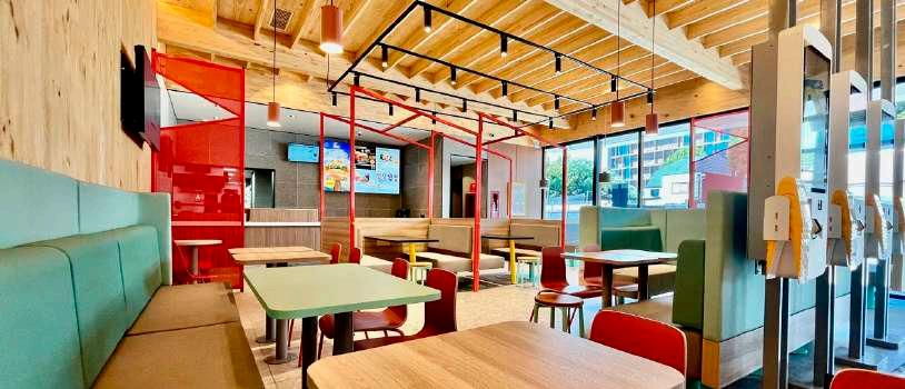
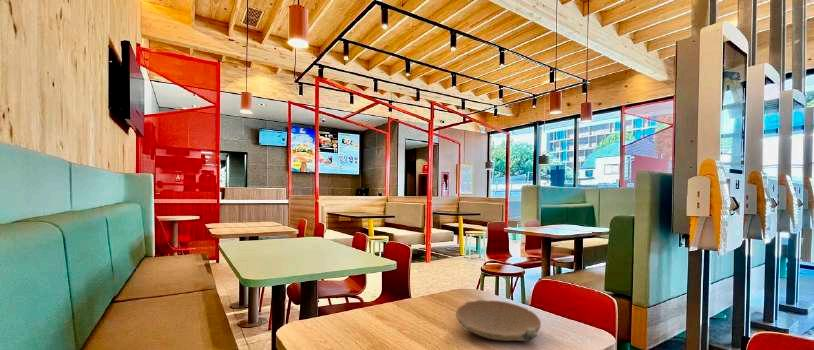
+ bowl (497, 320)
